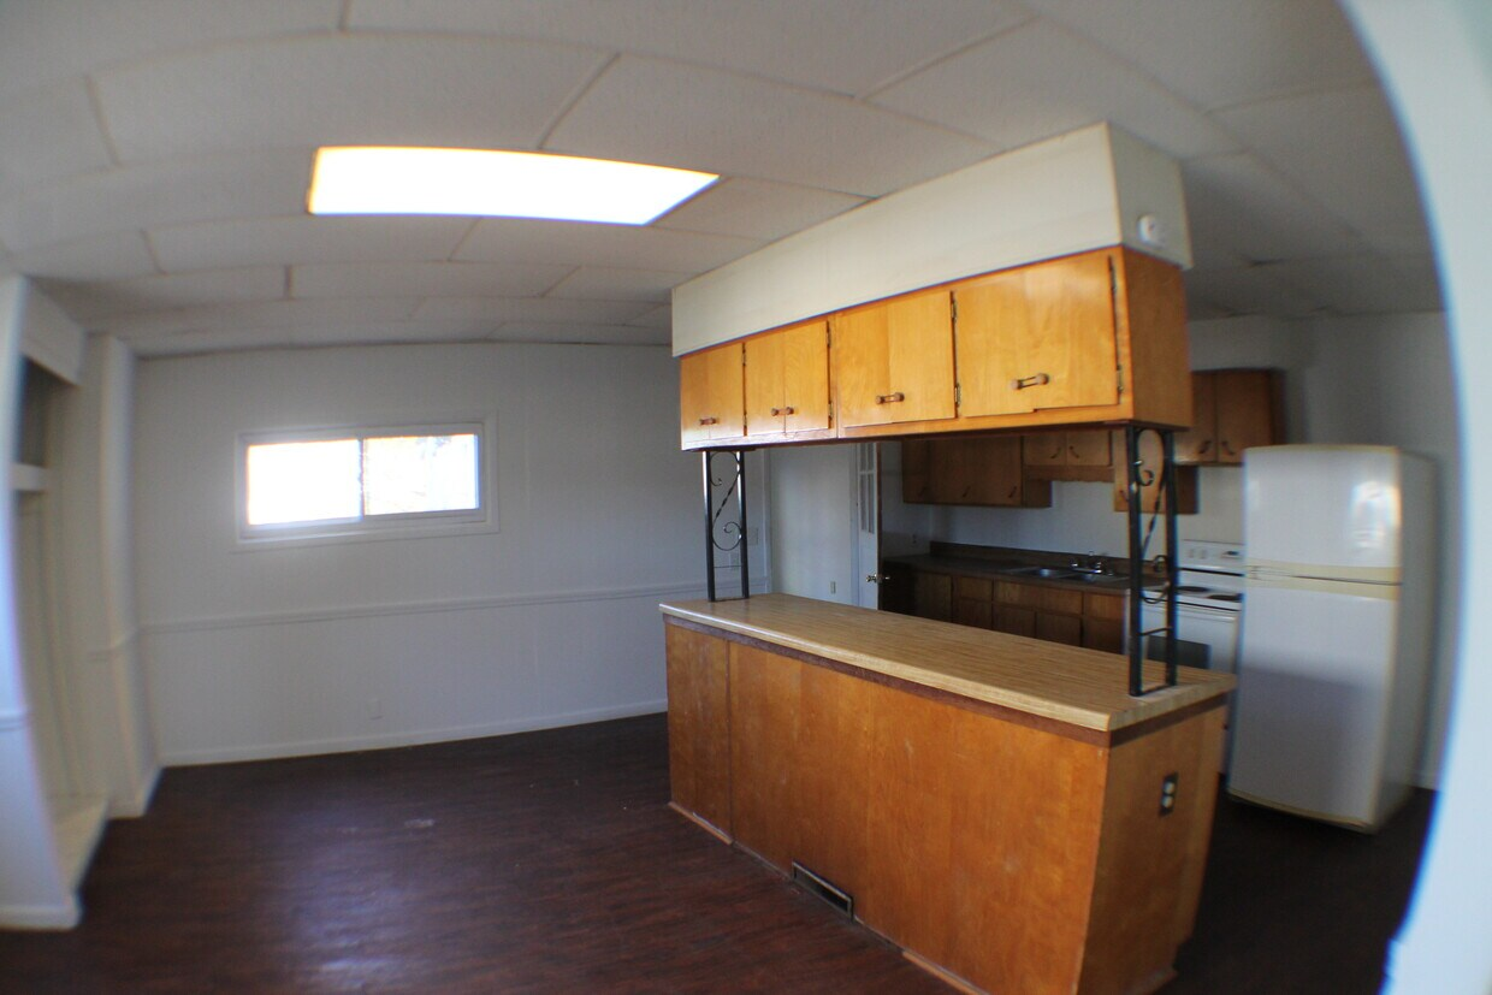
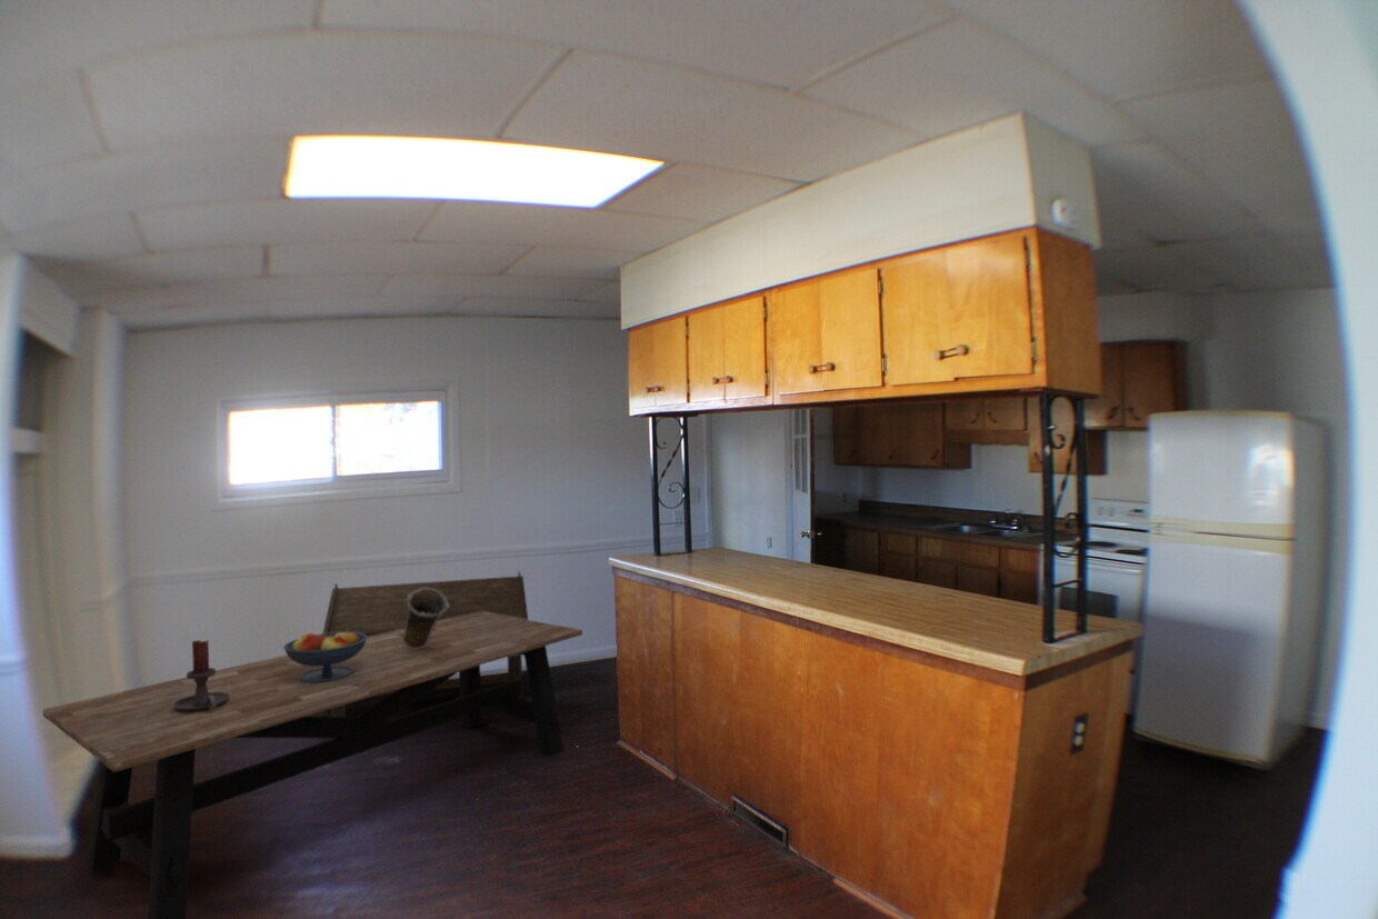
+ fruit bowl (326, 651)
+ candle holder (203, 672)
+ bench (437, 620)
+ vase (422, 619)
+ dining table (359, 731)
